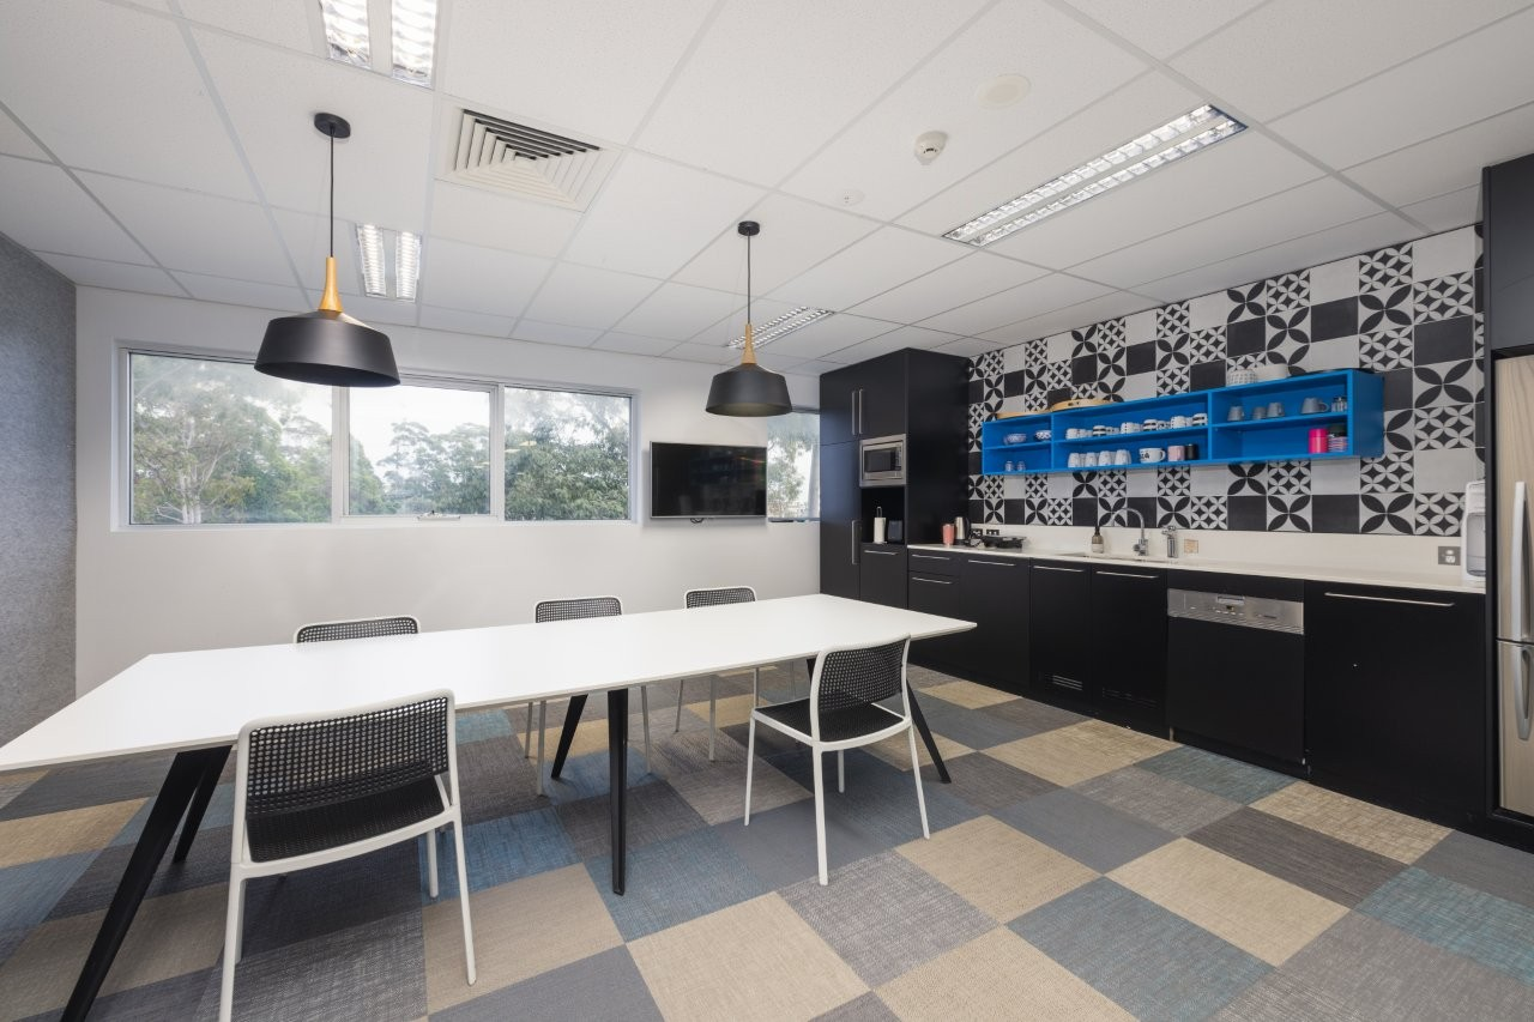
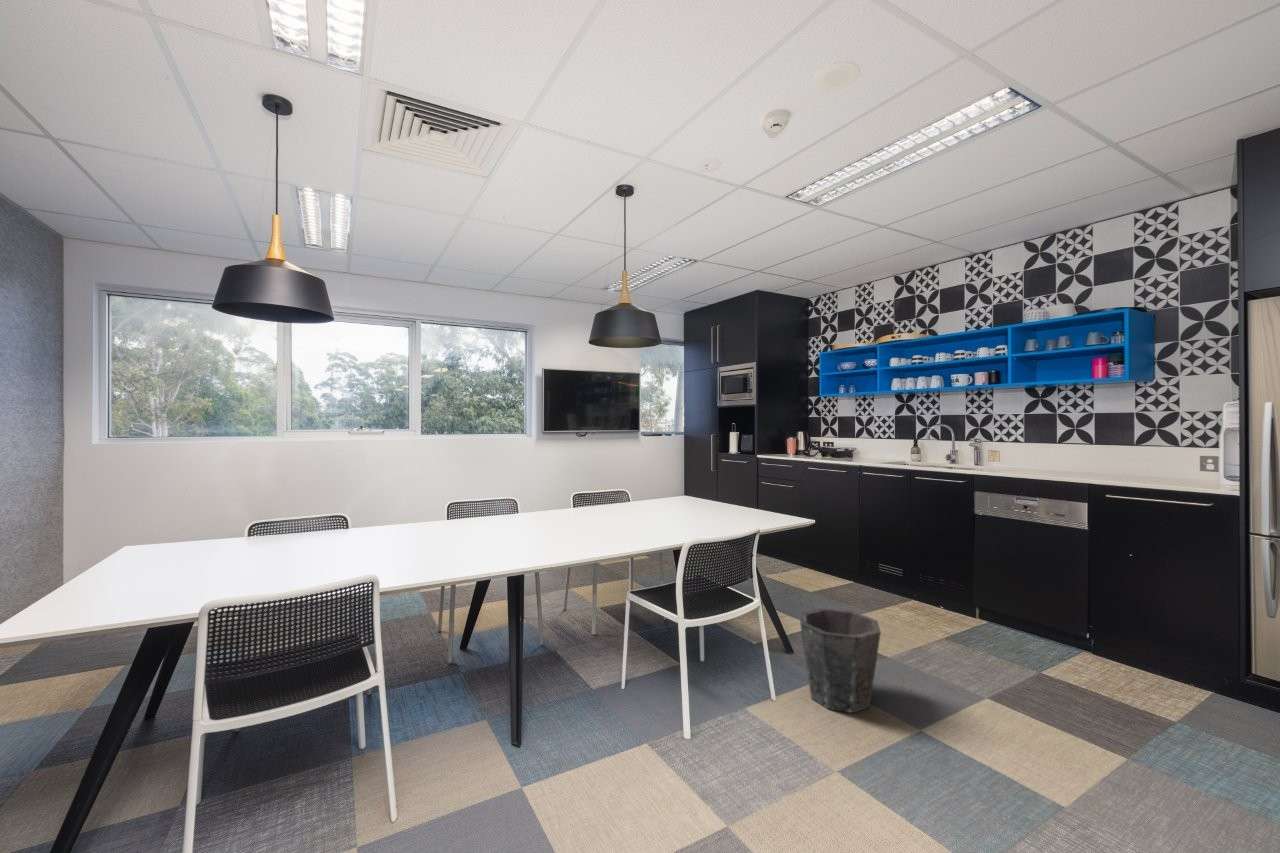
+ waste bin (839, 659)
